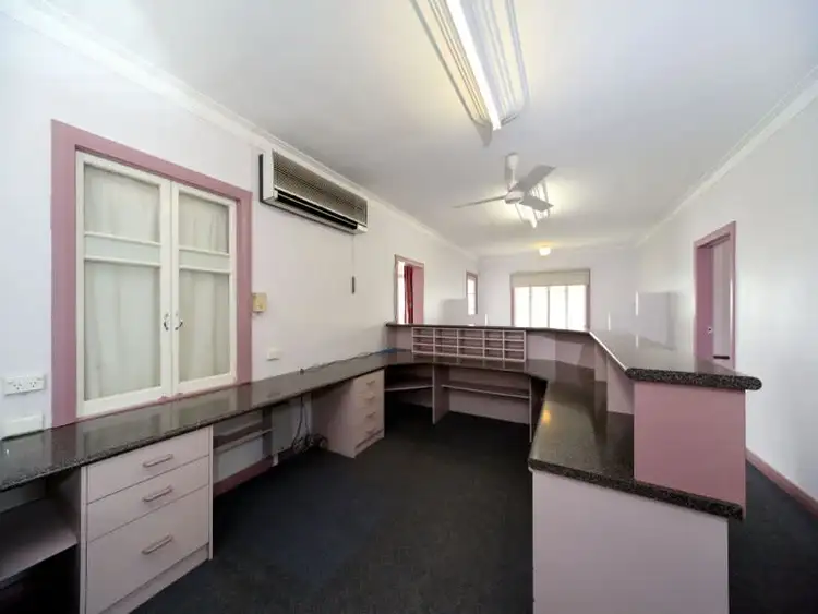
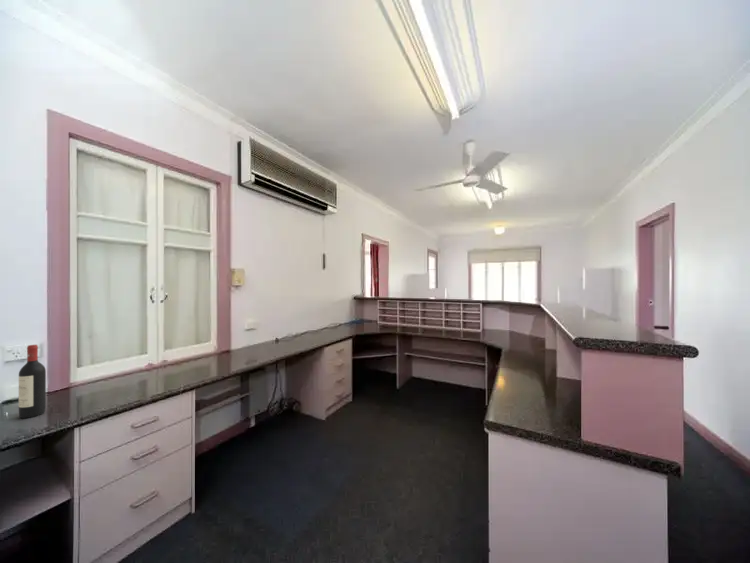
+ wine bottle (32, 380)
